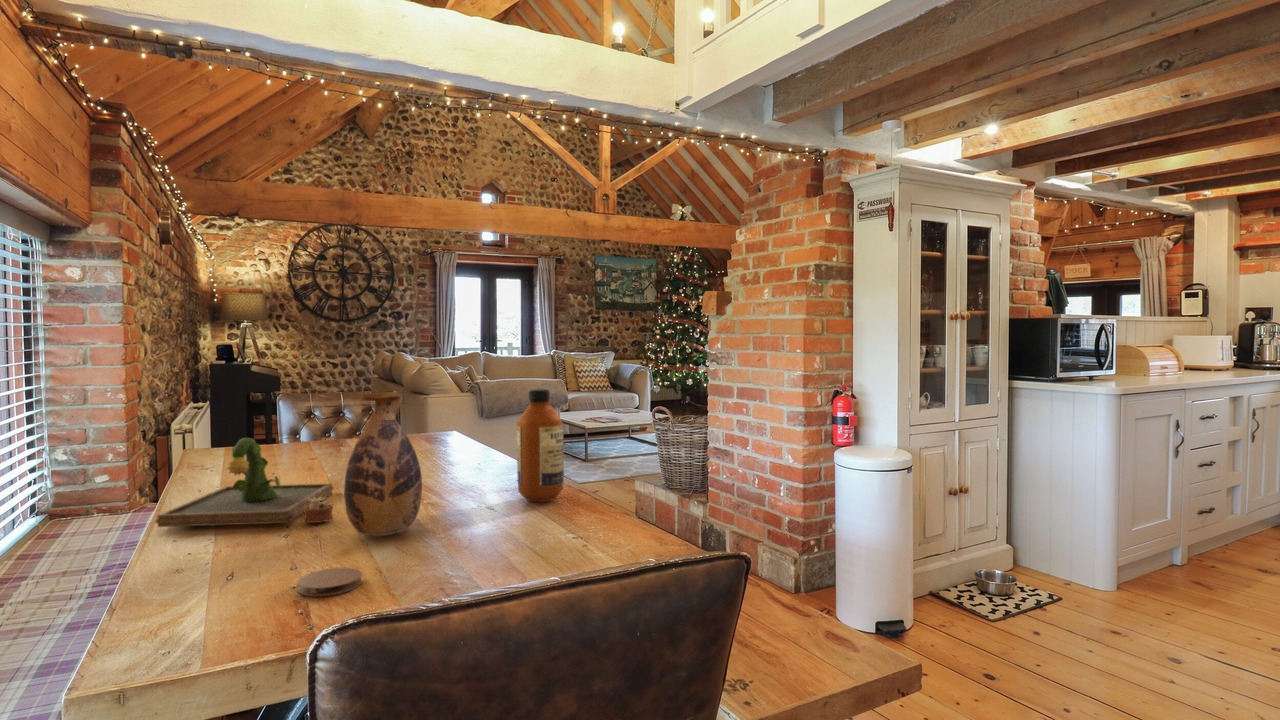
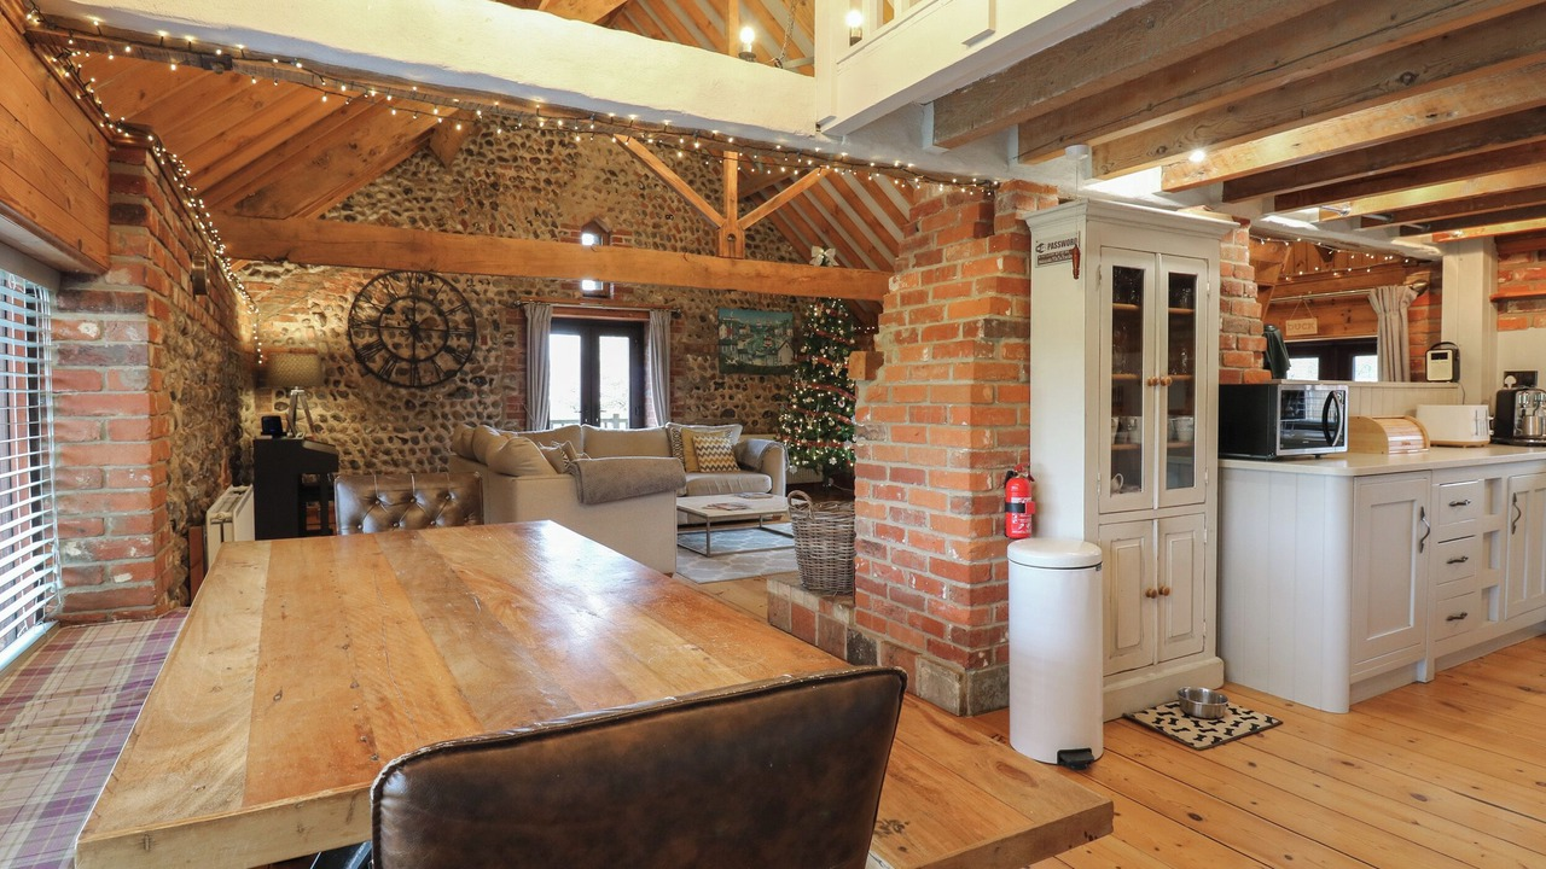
- coaster (330, 581)
- potted plant (275, 476)
- bottle (540, 444)
- vase (383, 462)
